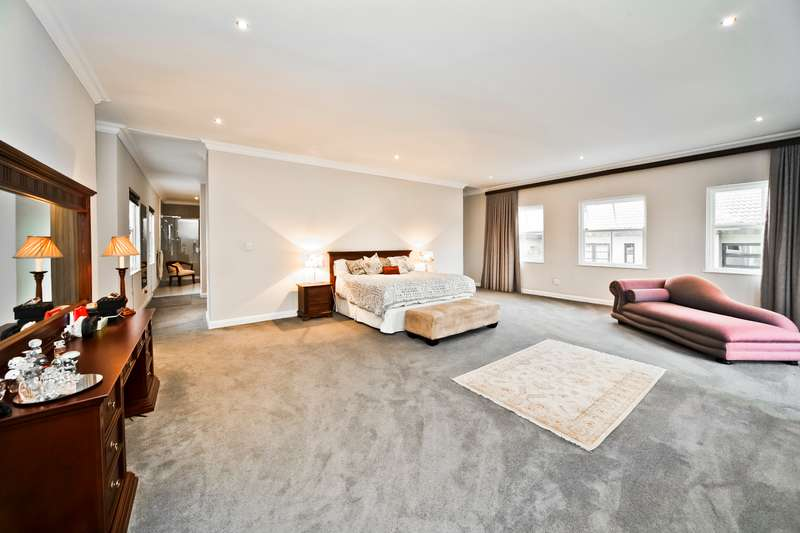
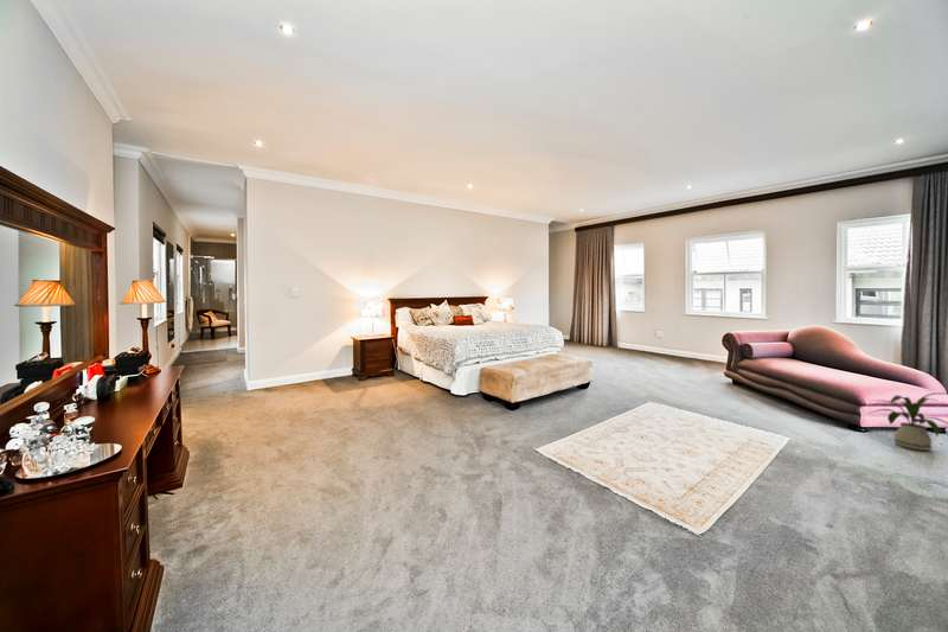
+ house plant (908, 416)
